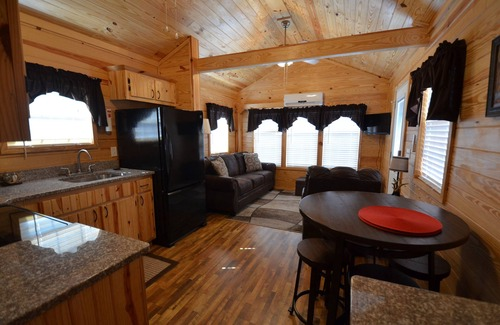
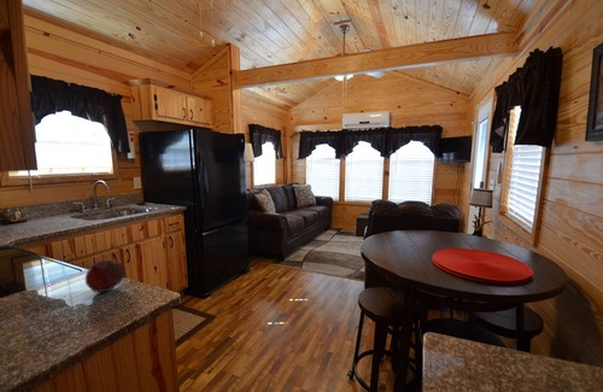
+ fruit (105, 275)
